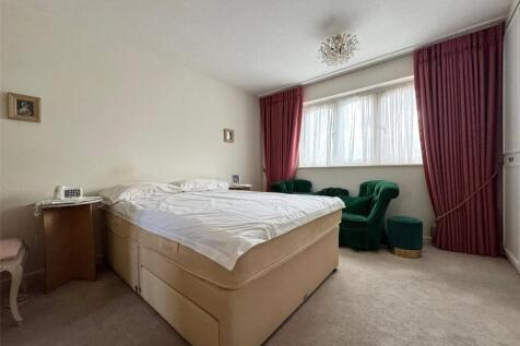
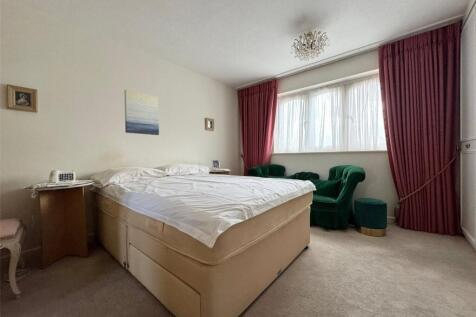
+ wall art (142, 113)
